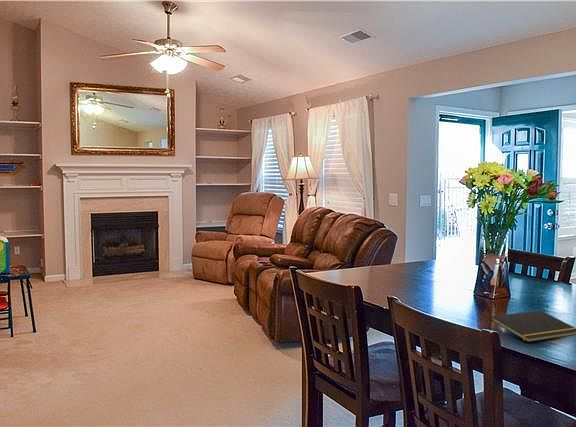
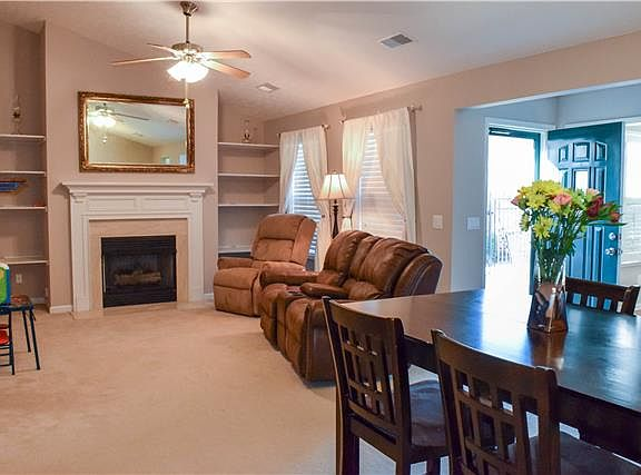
- notepad (534, 325)
